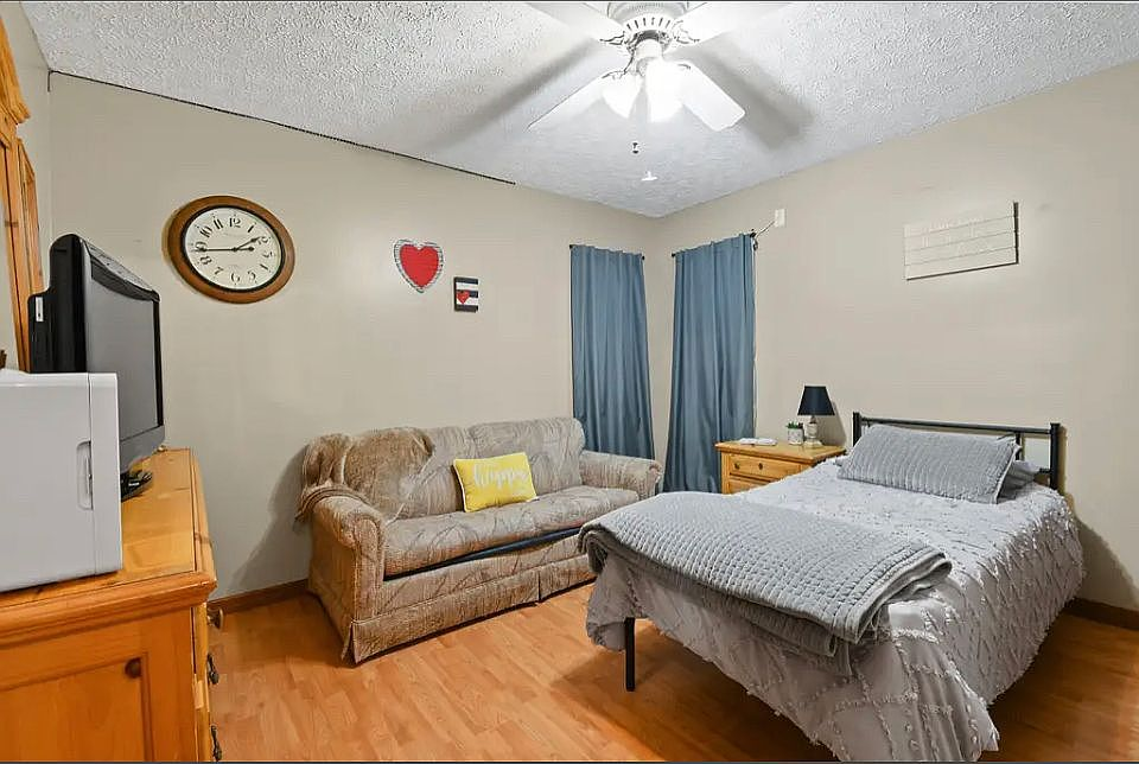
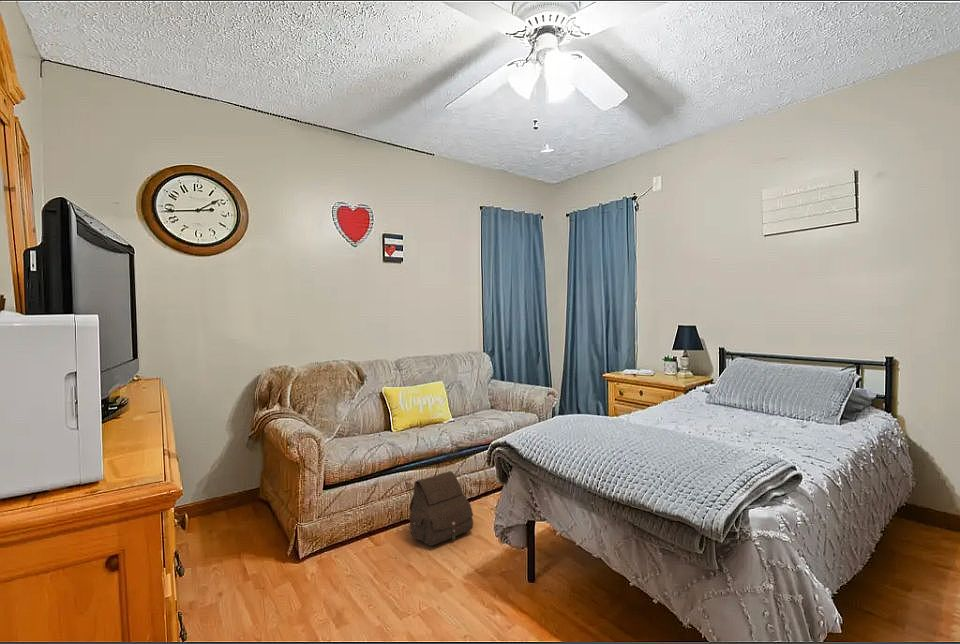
+ satchel (437, 504)
